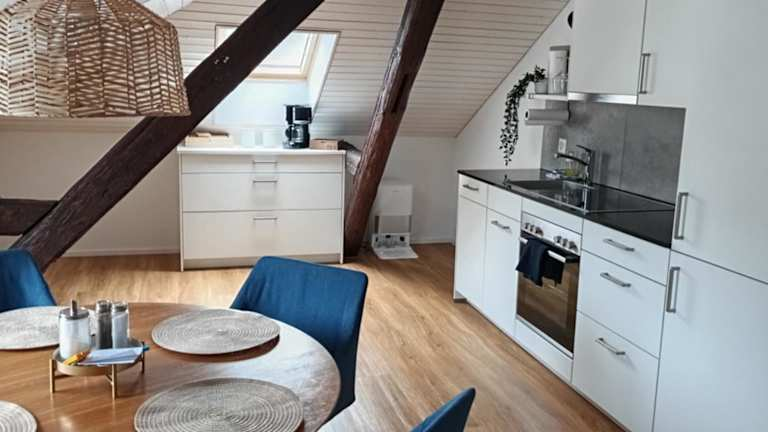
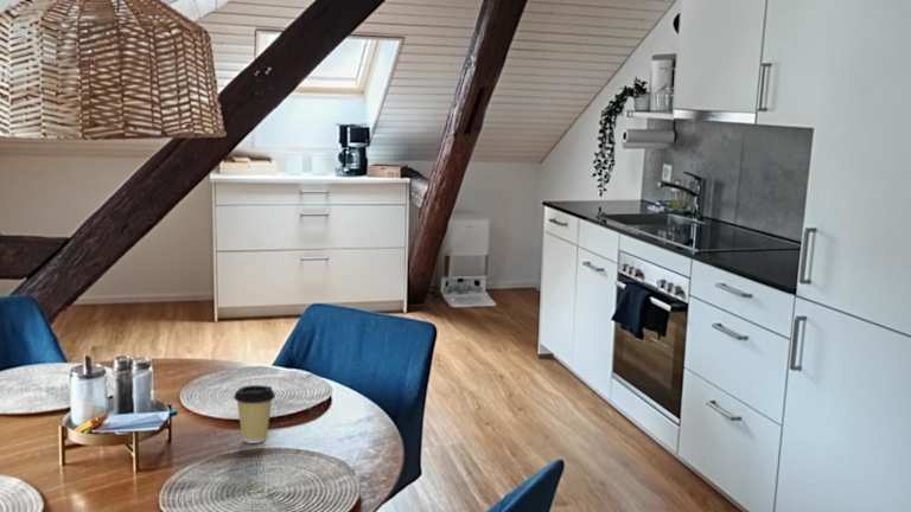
+ coffee cup (254, 414)
